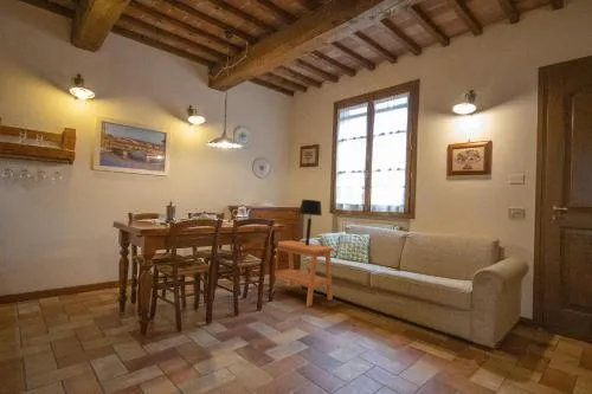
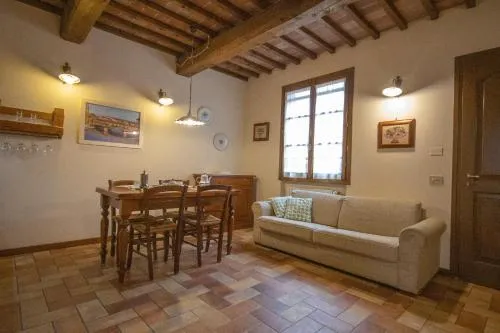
- table lamp (308, 222)
- side table (300, 271)
